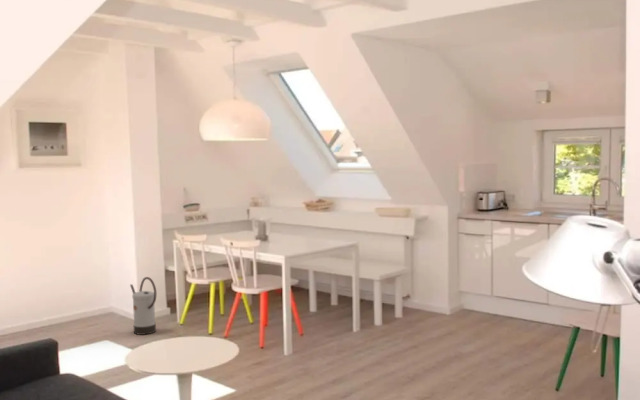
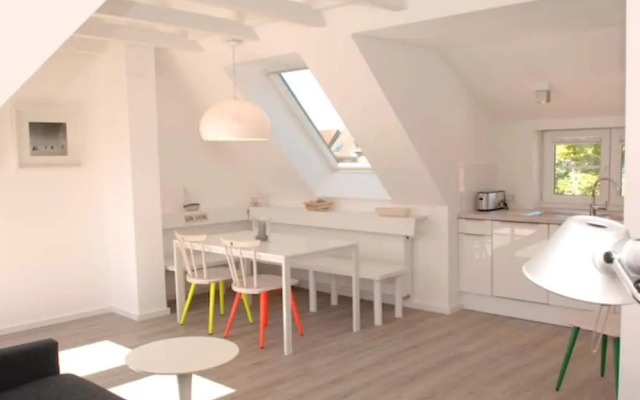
- watering can (143, 303)
